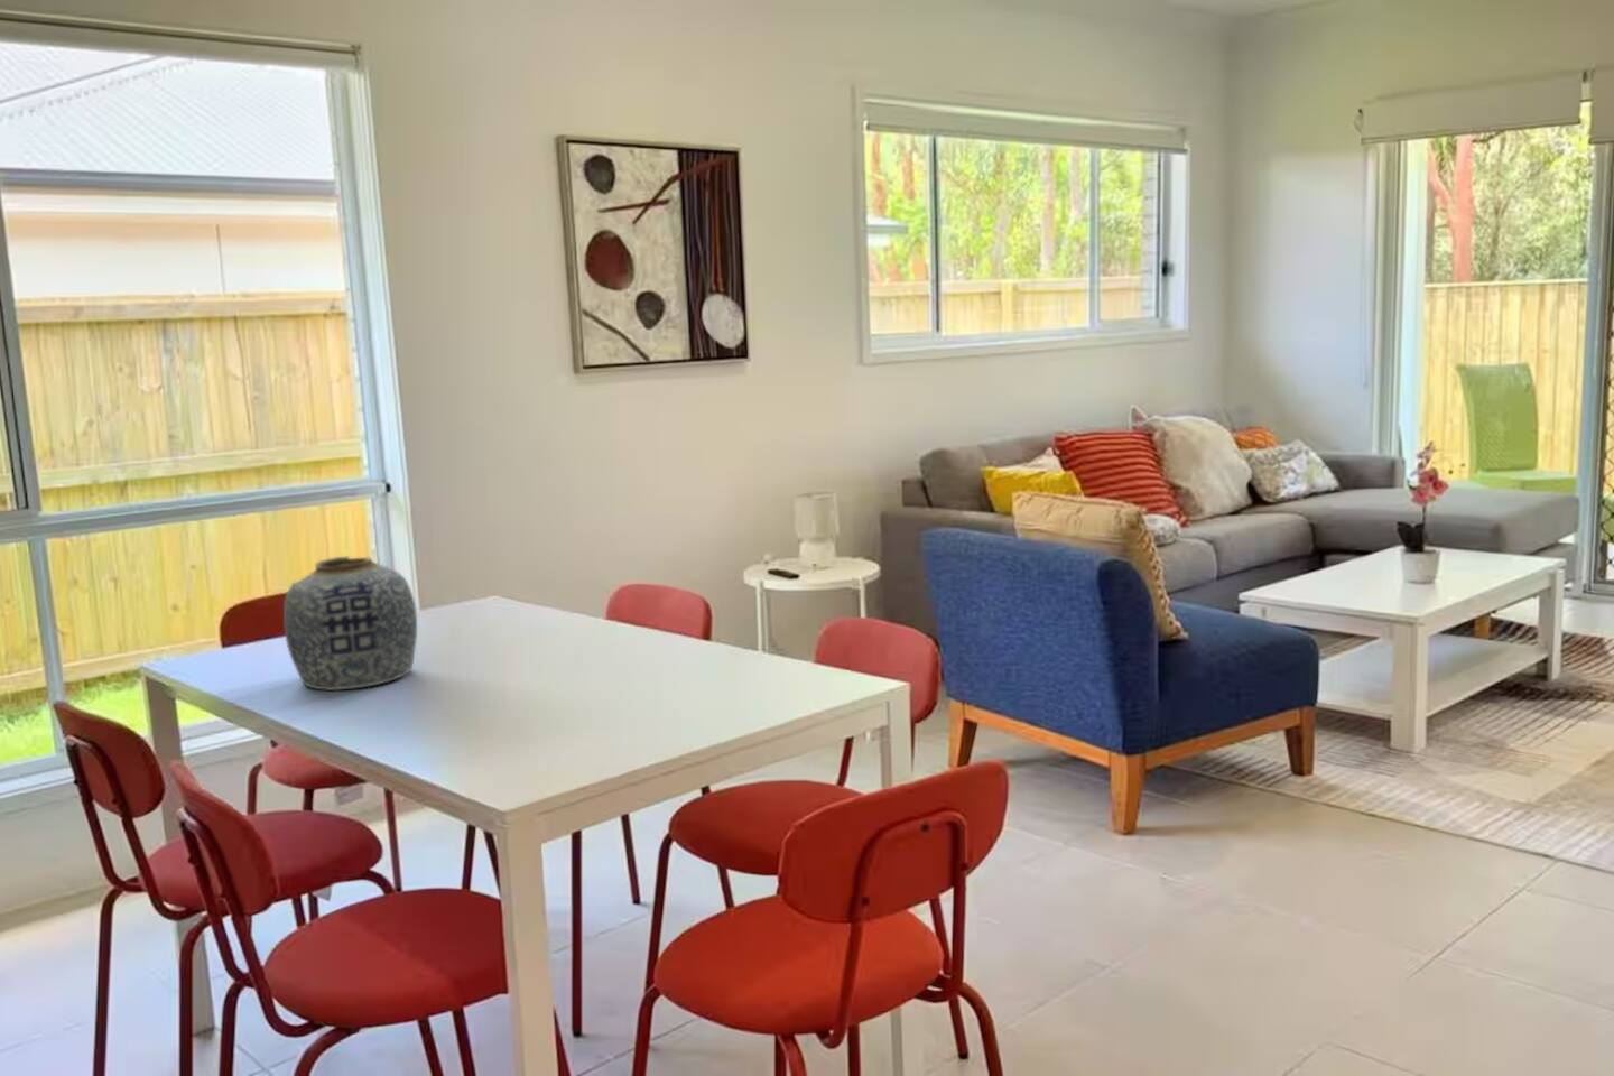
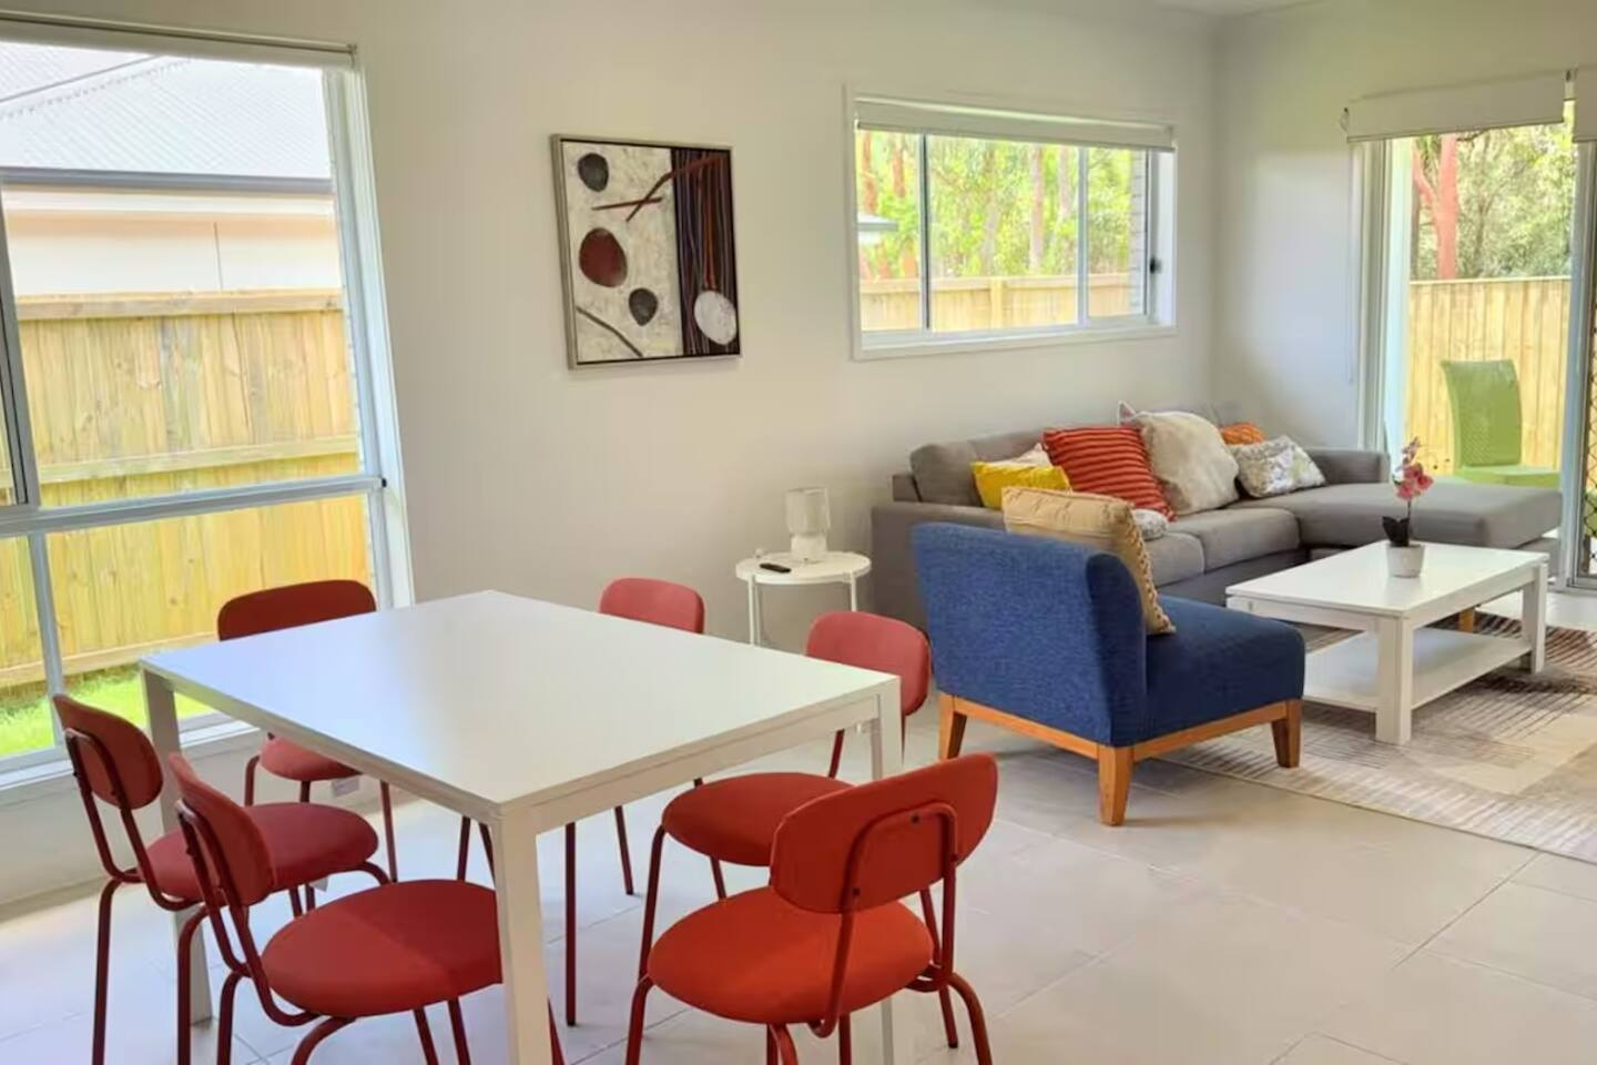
- vase (351, 618)
